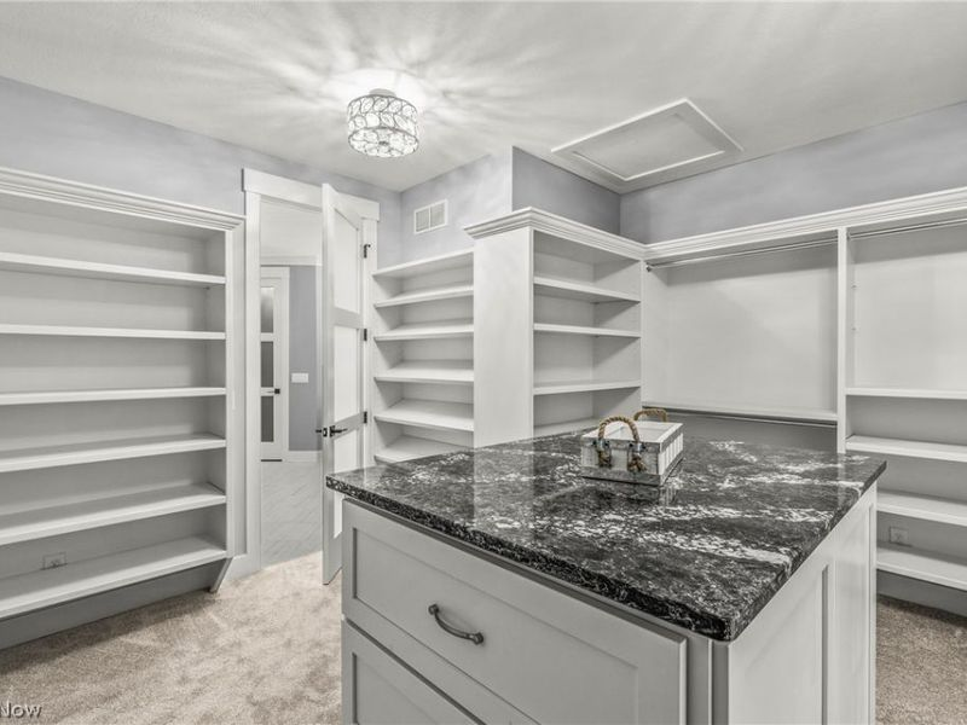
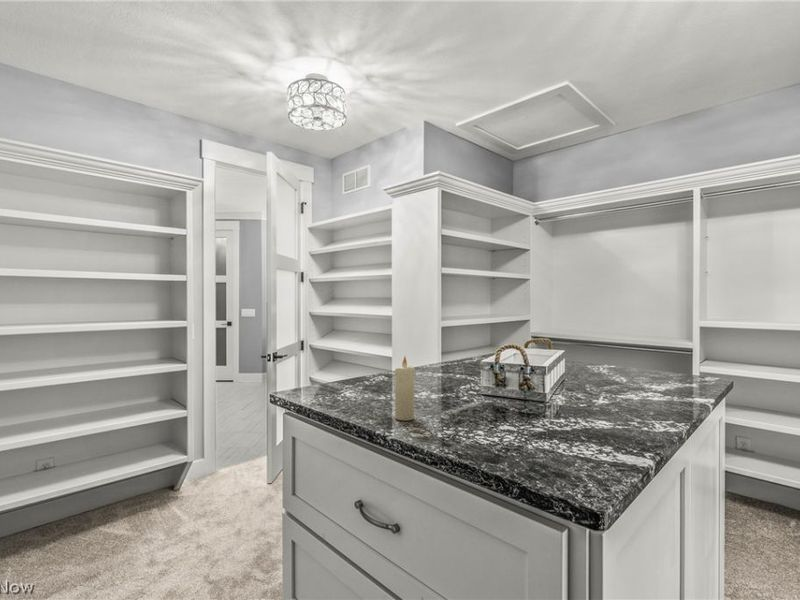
+ candle (404, 387)
